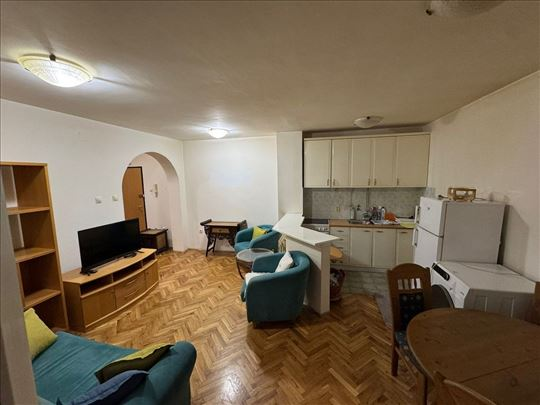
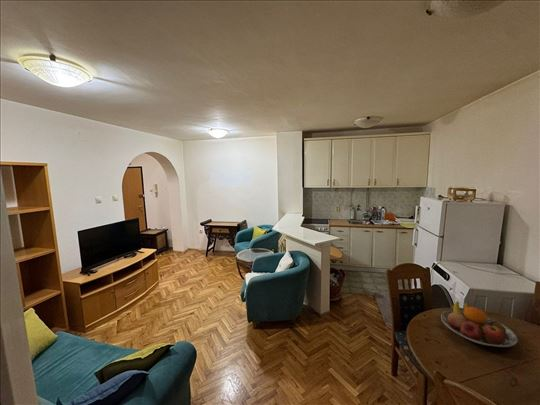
+ fruit bowl (476, 323)
